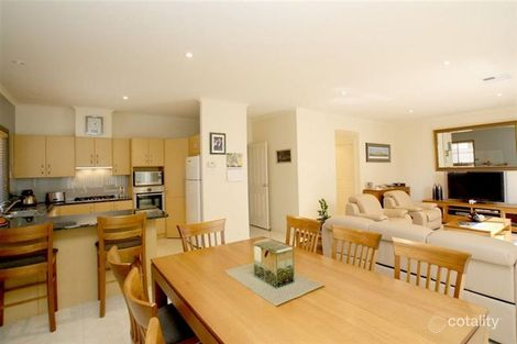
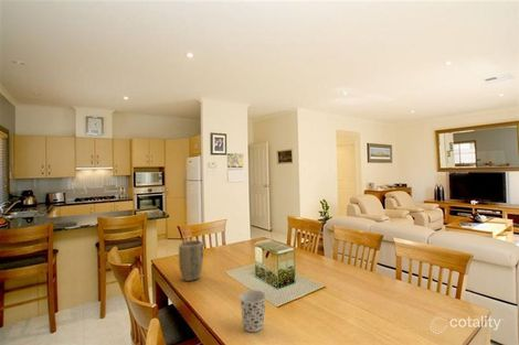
+ cup (253, 311)
+ plant pot (191, 260)
